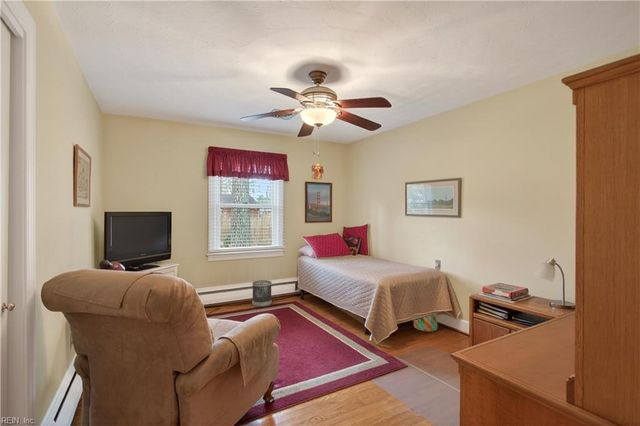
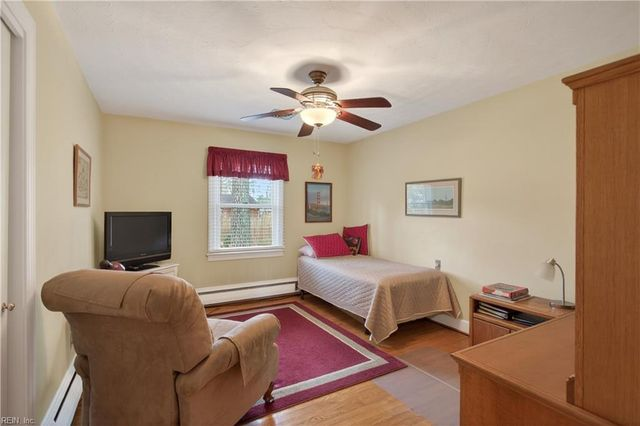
- bucket (425, 317)
- wastebasket (262, 293)
